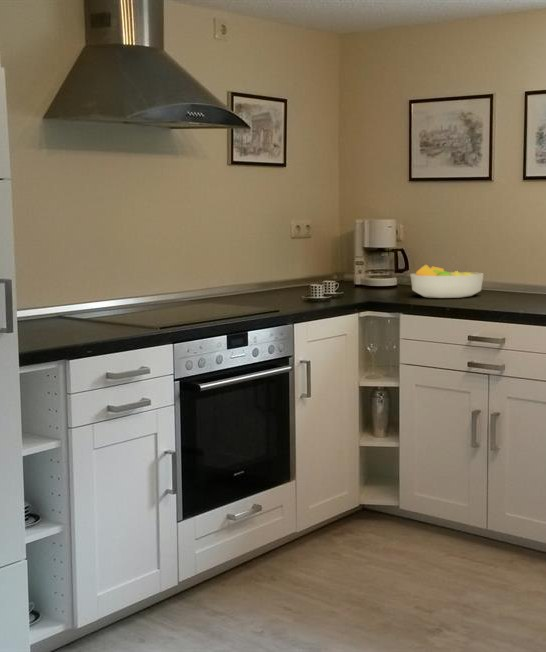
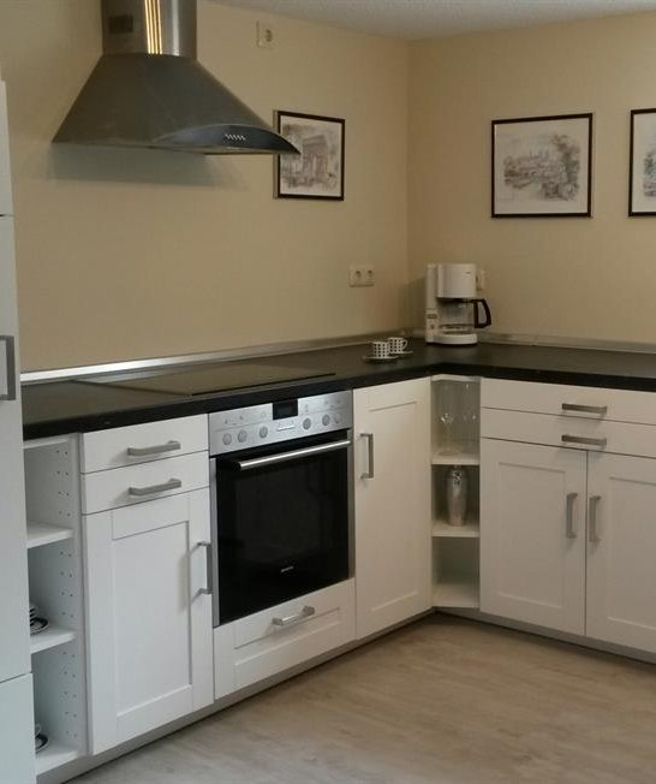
- fruit bowl (446, 280)
